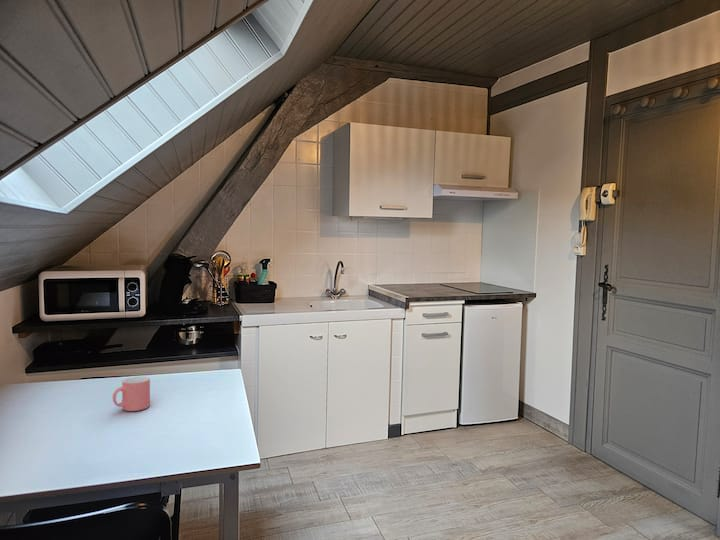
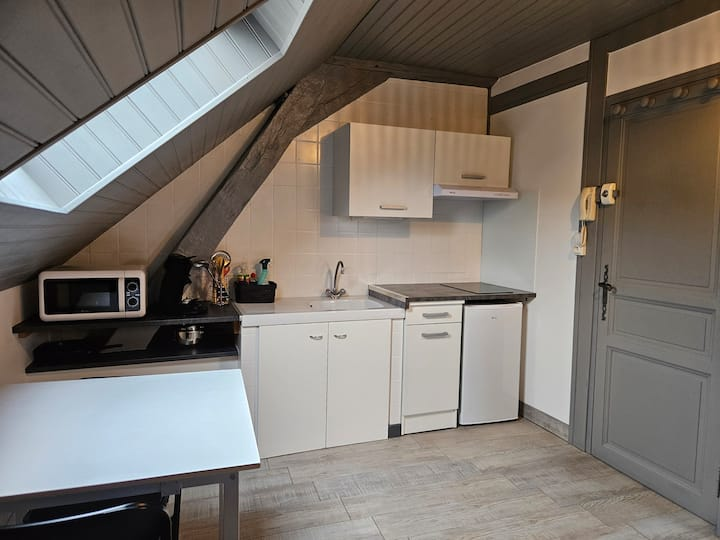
- mug (131, 394)
